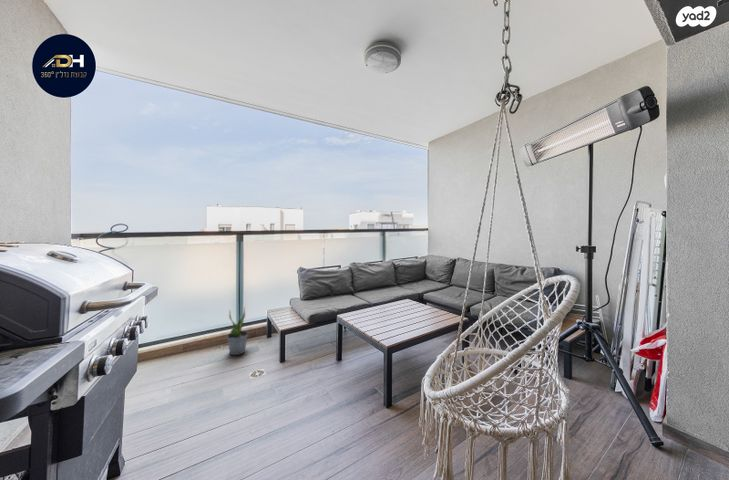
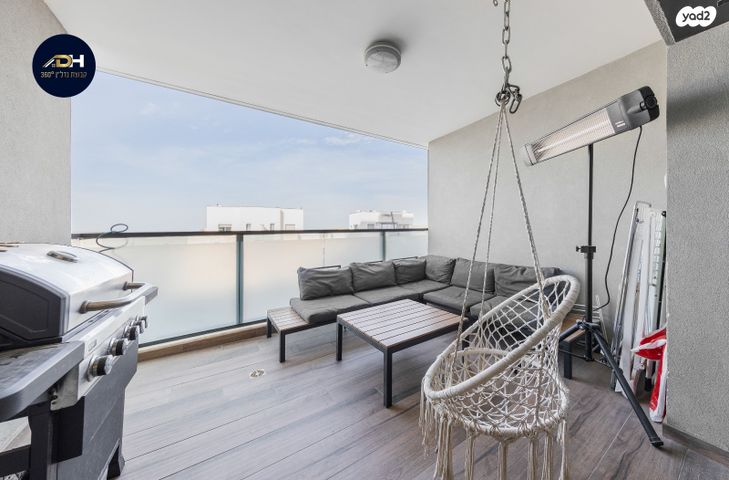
- potted plant (237, 330)
